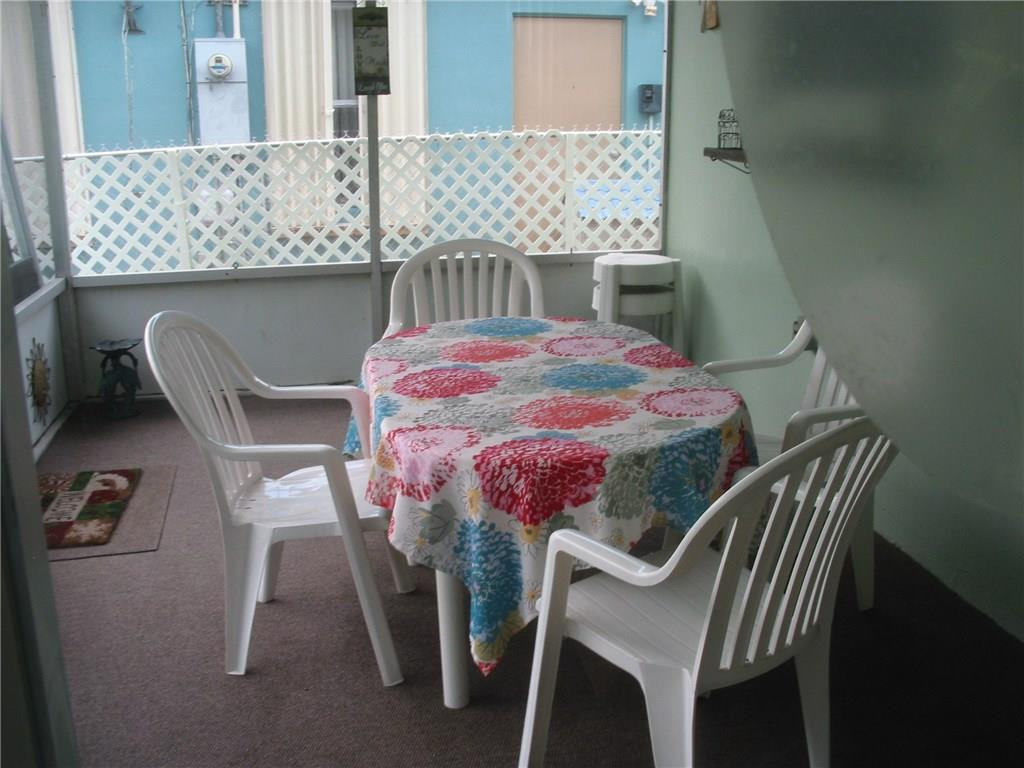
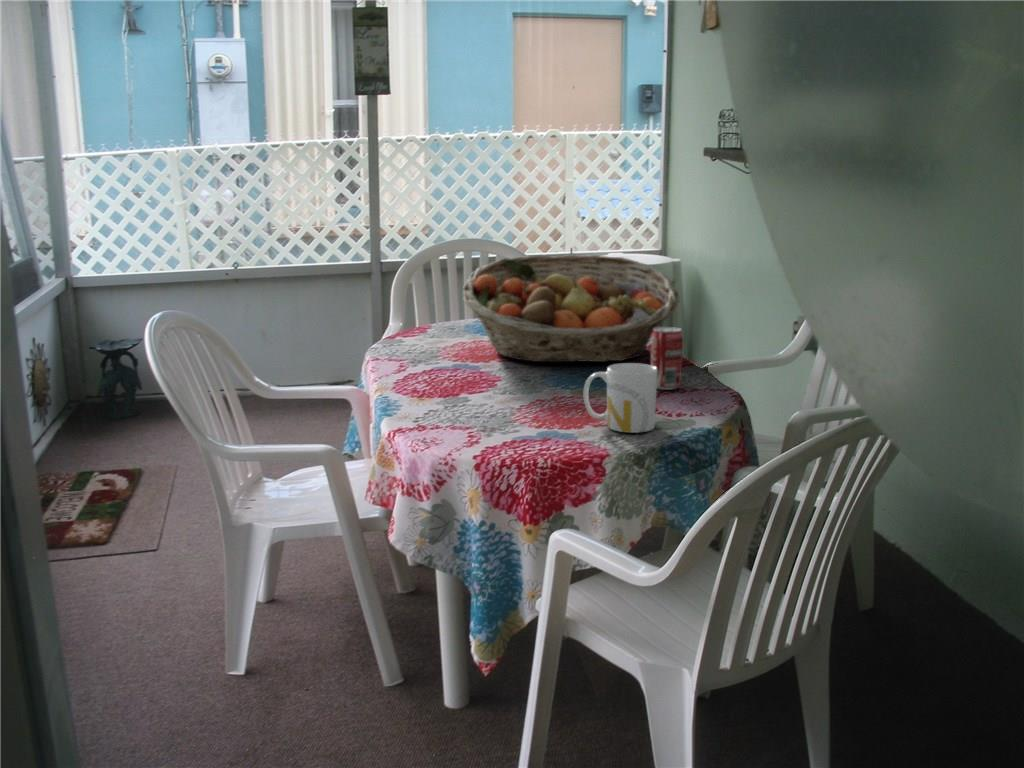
+ beverage can (666, 358)
+ mug (622, 397)
+ fruit basket (569, 306)
